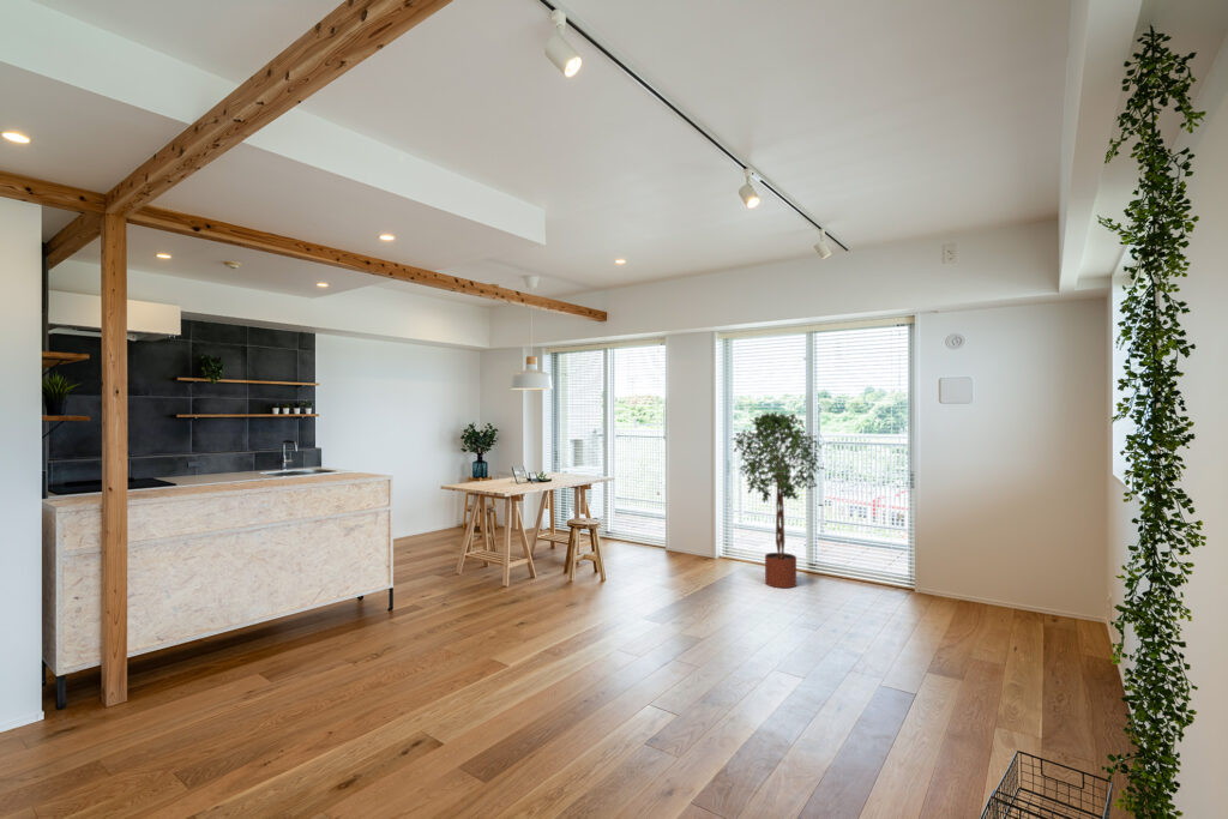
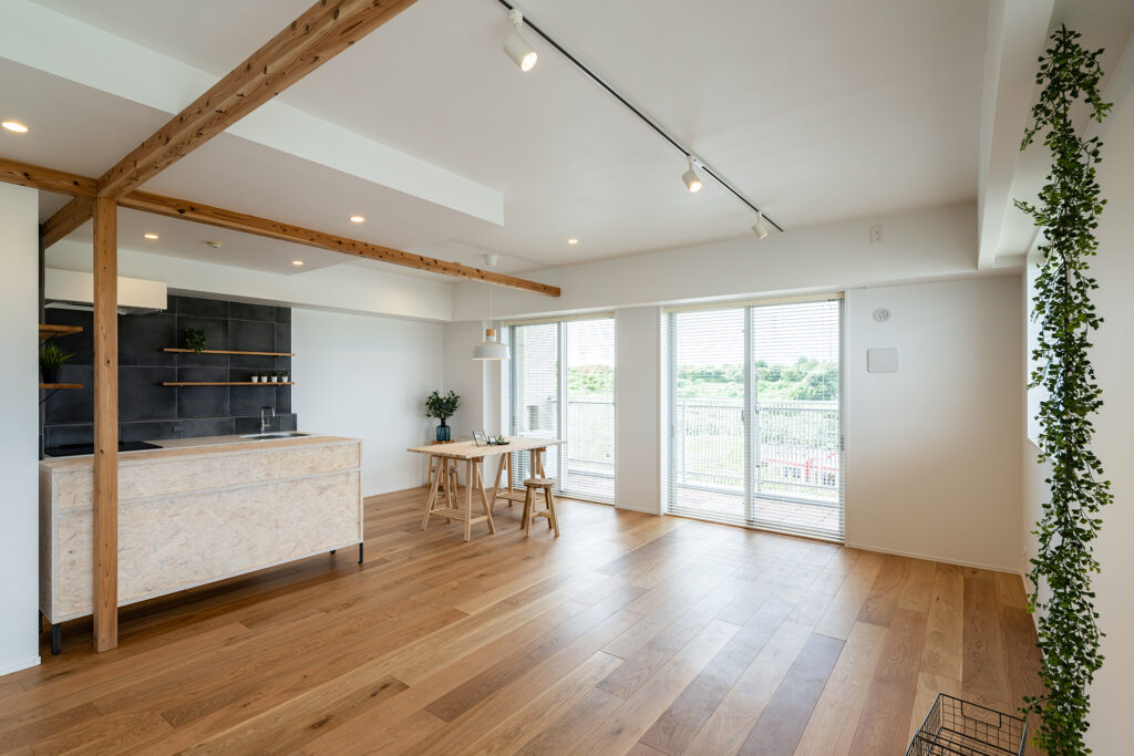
- potted tree (777, 498)
